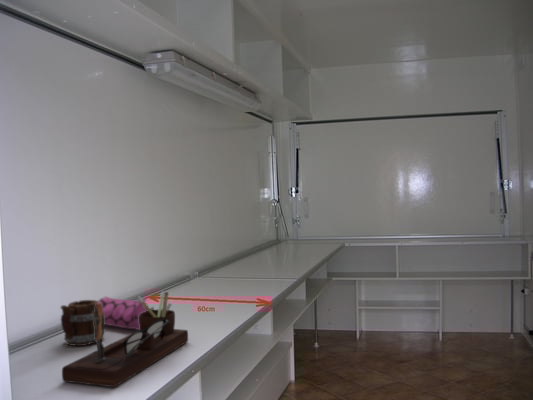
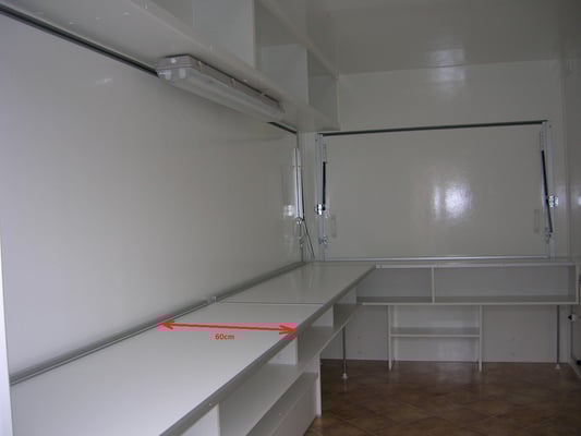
- pencil case (121, 311)
- desk organizer (139, 323)
- mug (80, 321)
